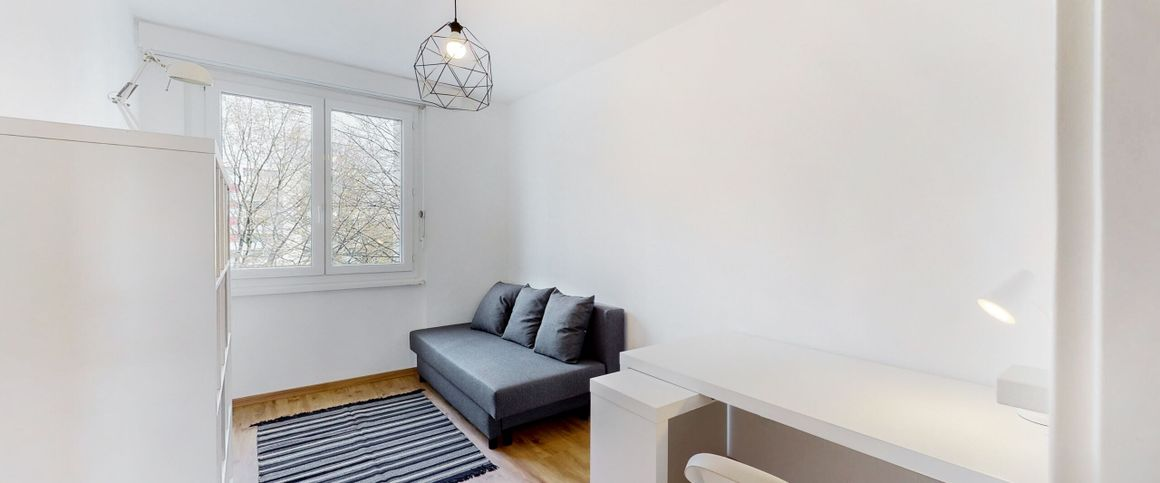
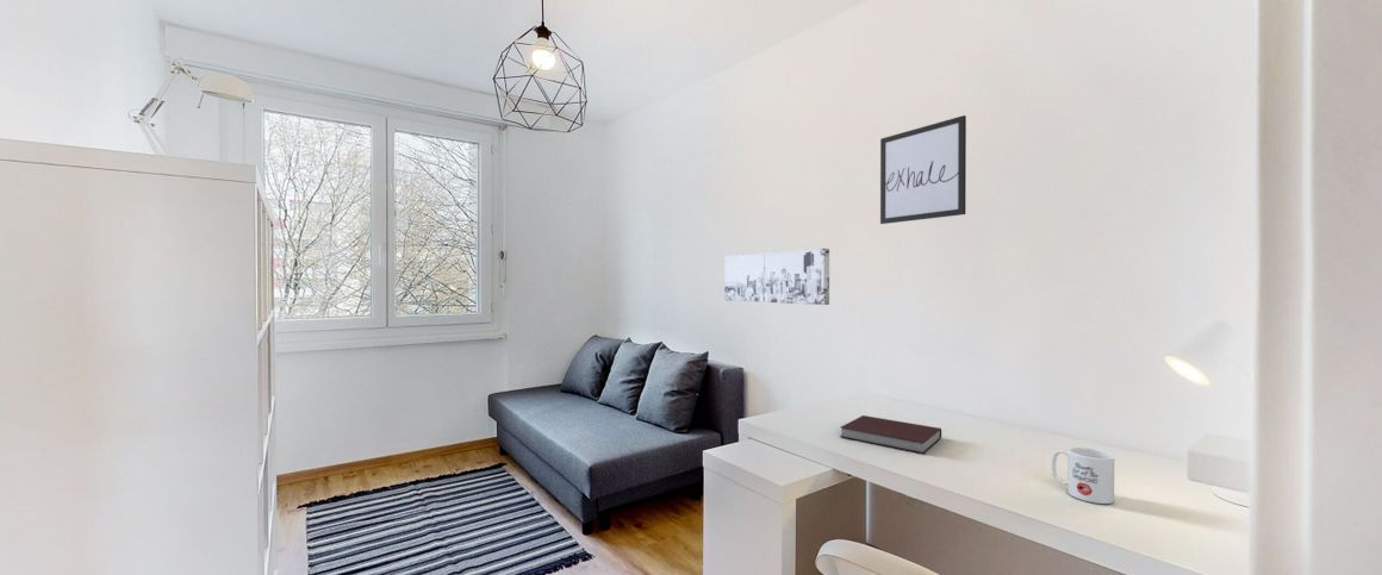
+ wall art (920, 174)
+ wall art (771, 277)
+ mug (1081, 471)
+ notebook (890, 432)
